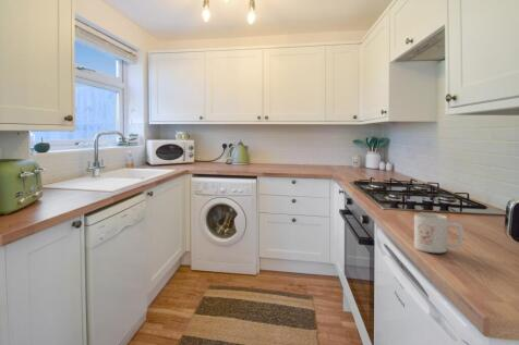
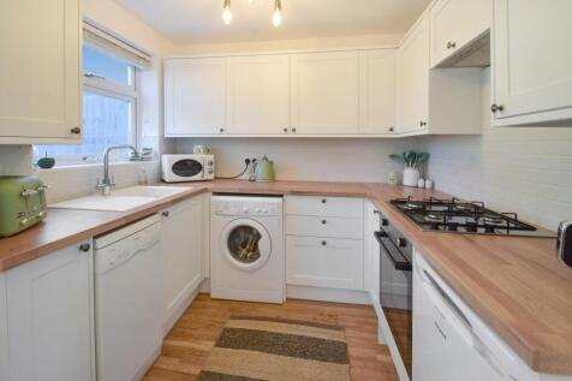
- mug (437, 233)
